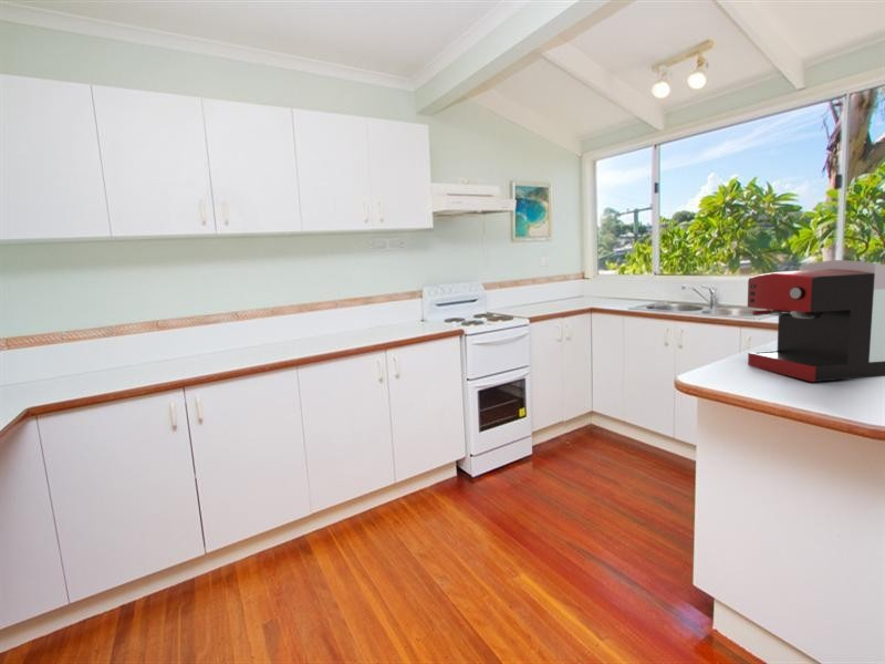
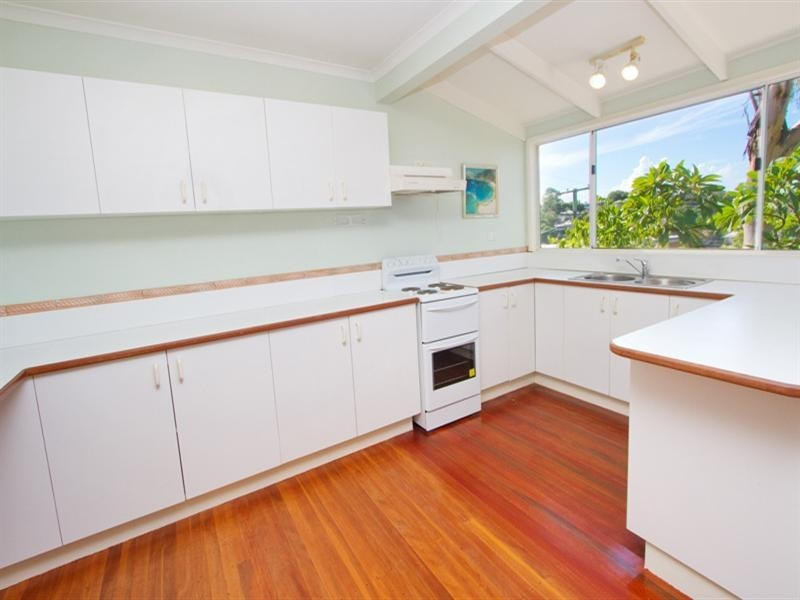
- coffee maker (805, 317)
